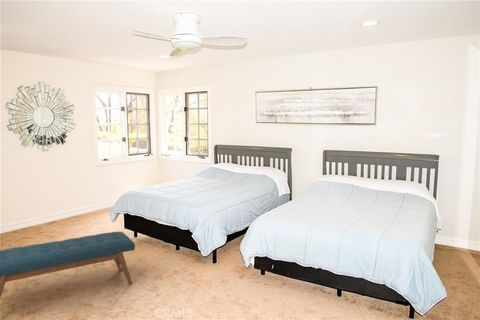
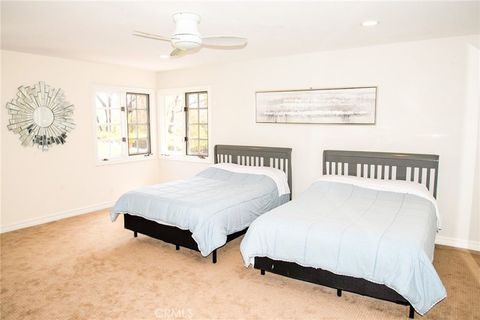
- bench (64, 268)
